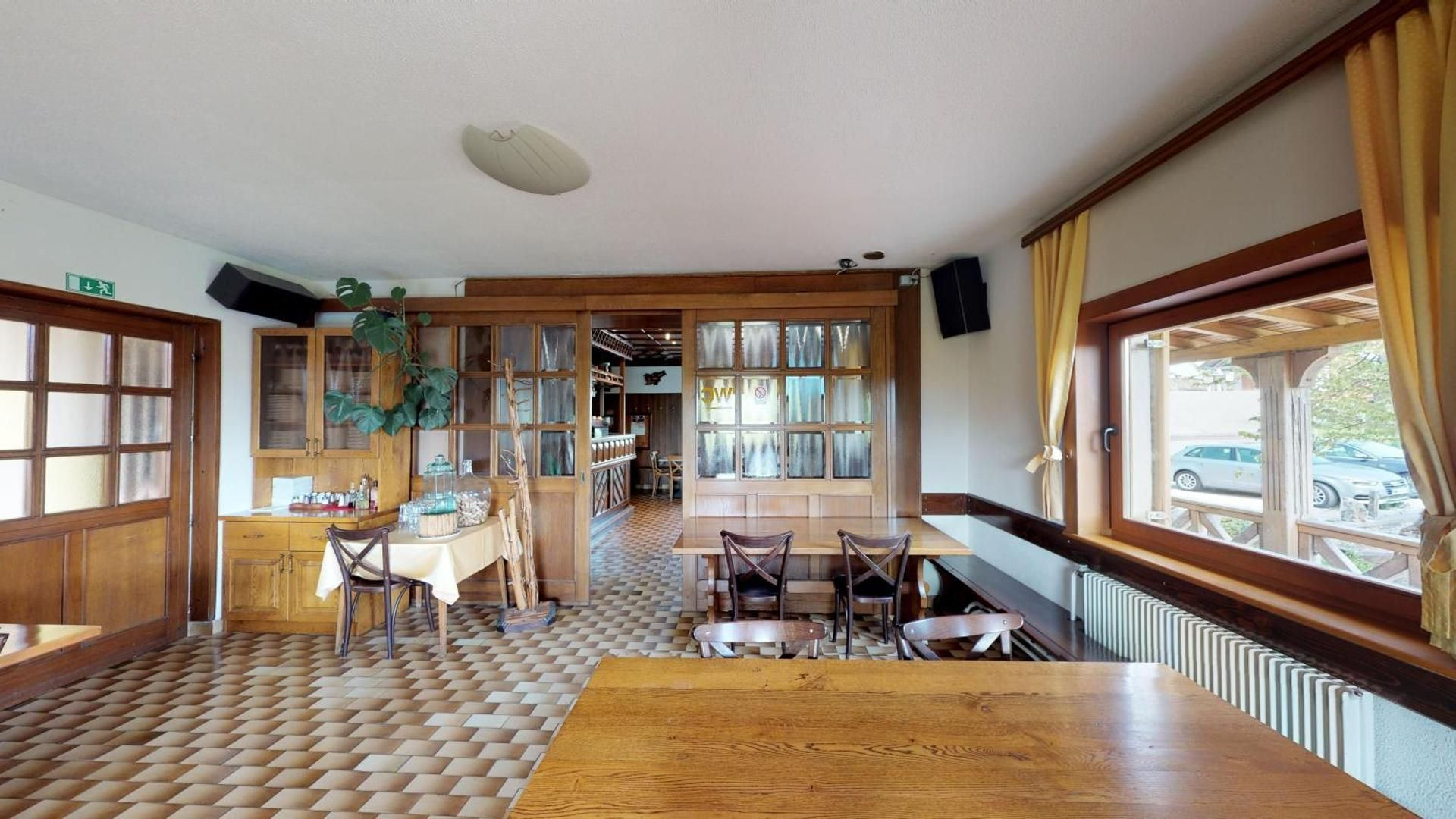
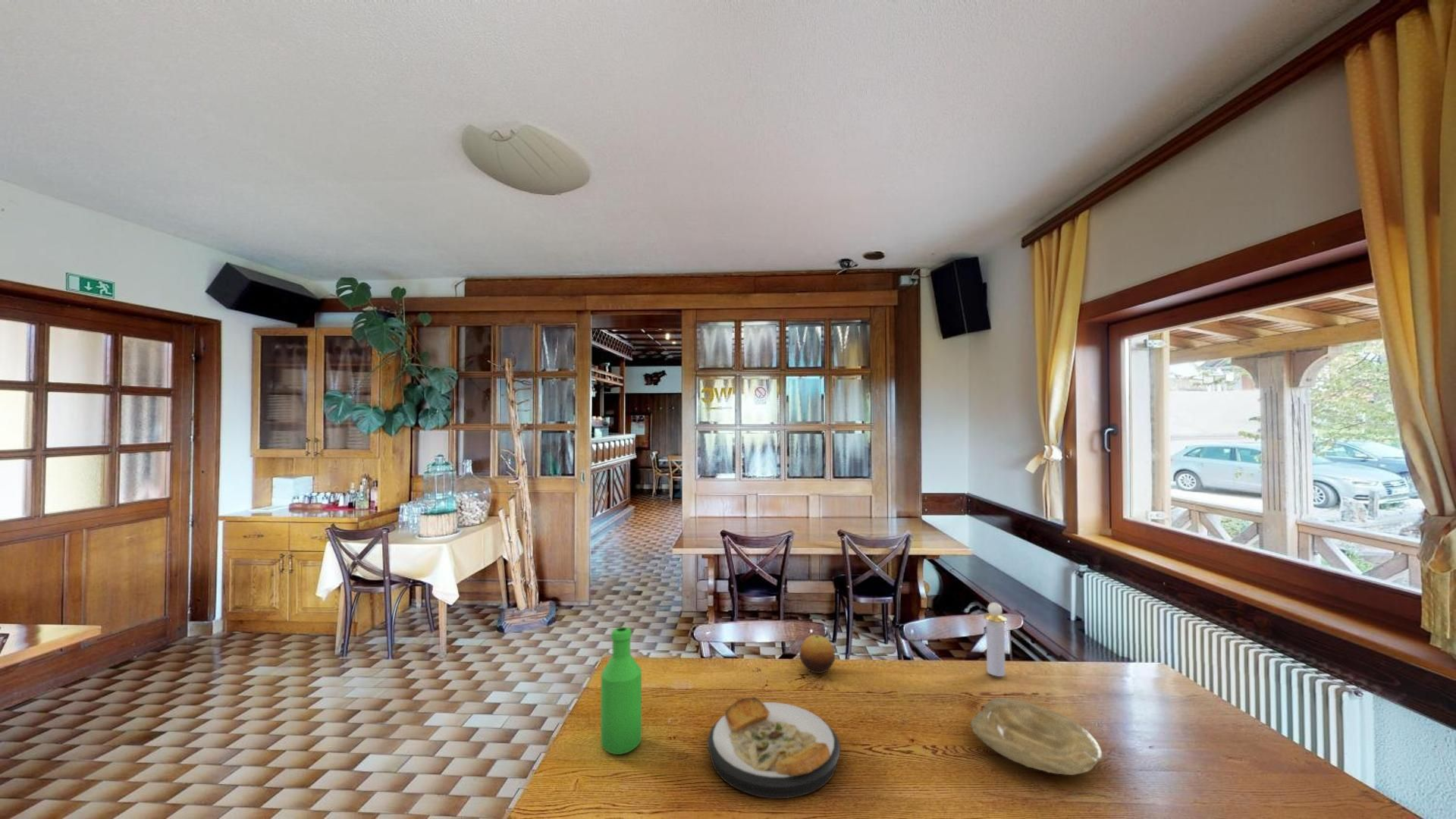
+ plate (773, 739)
+ plate (1034, 739)
+ bottle (621, 686)
+ fruit (817, 654)
+ perfume bottle (995, 639)
